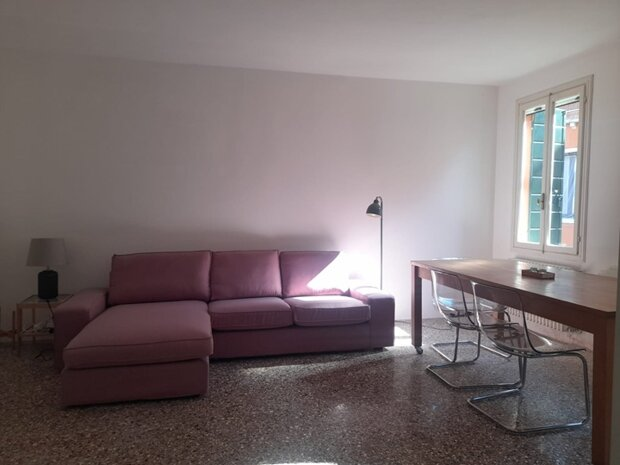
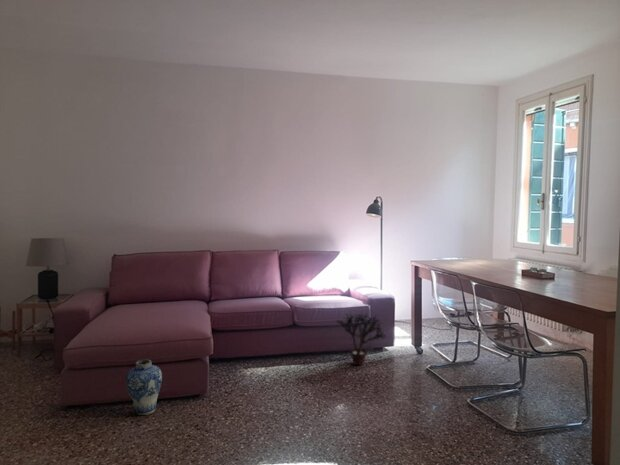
+ vase (144, 387)
+ potted plant (359, 337)
